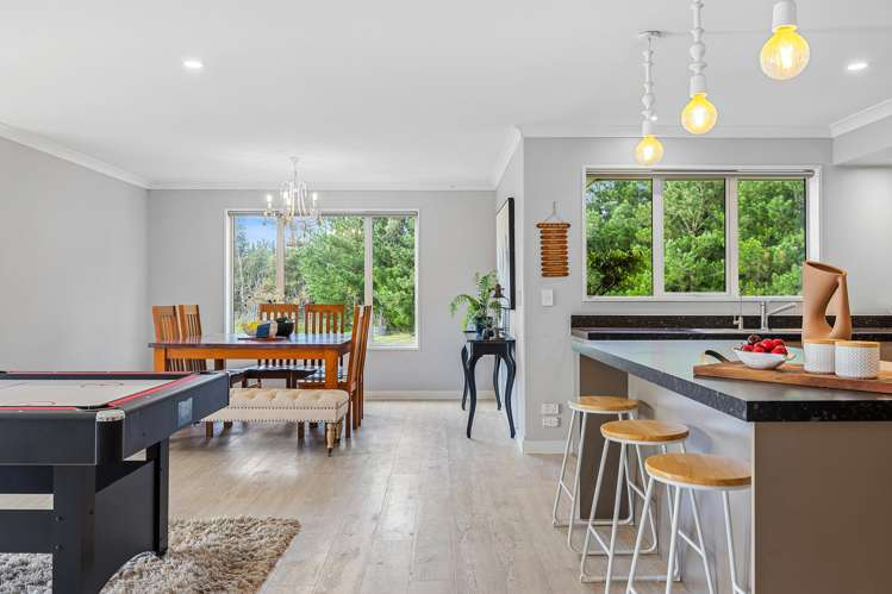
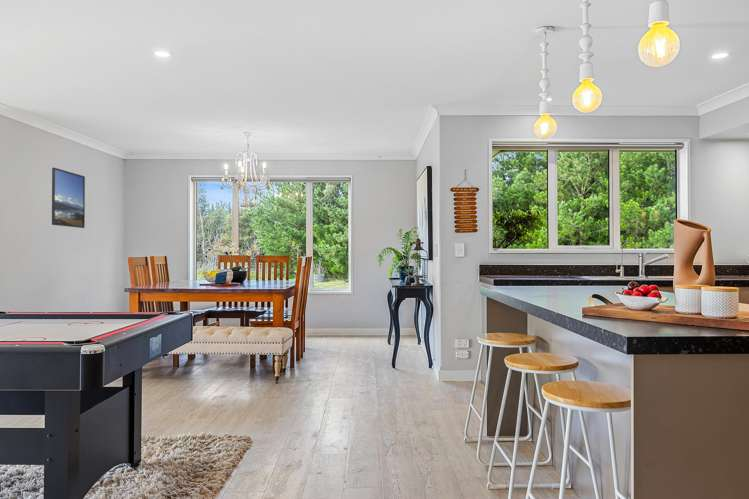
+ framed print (69, 199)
